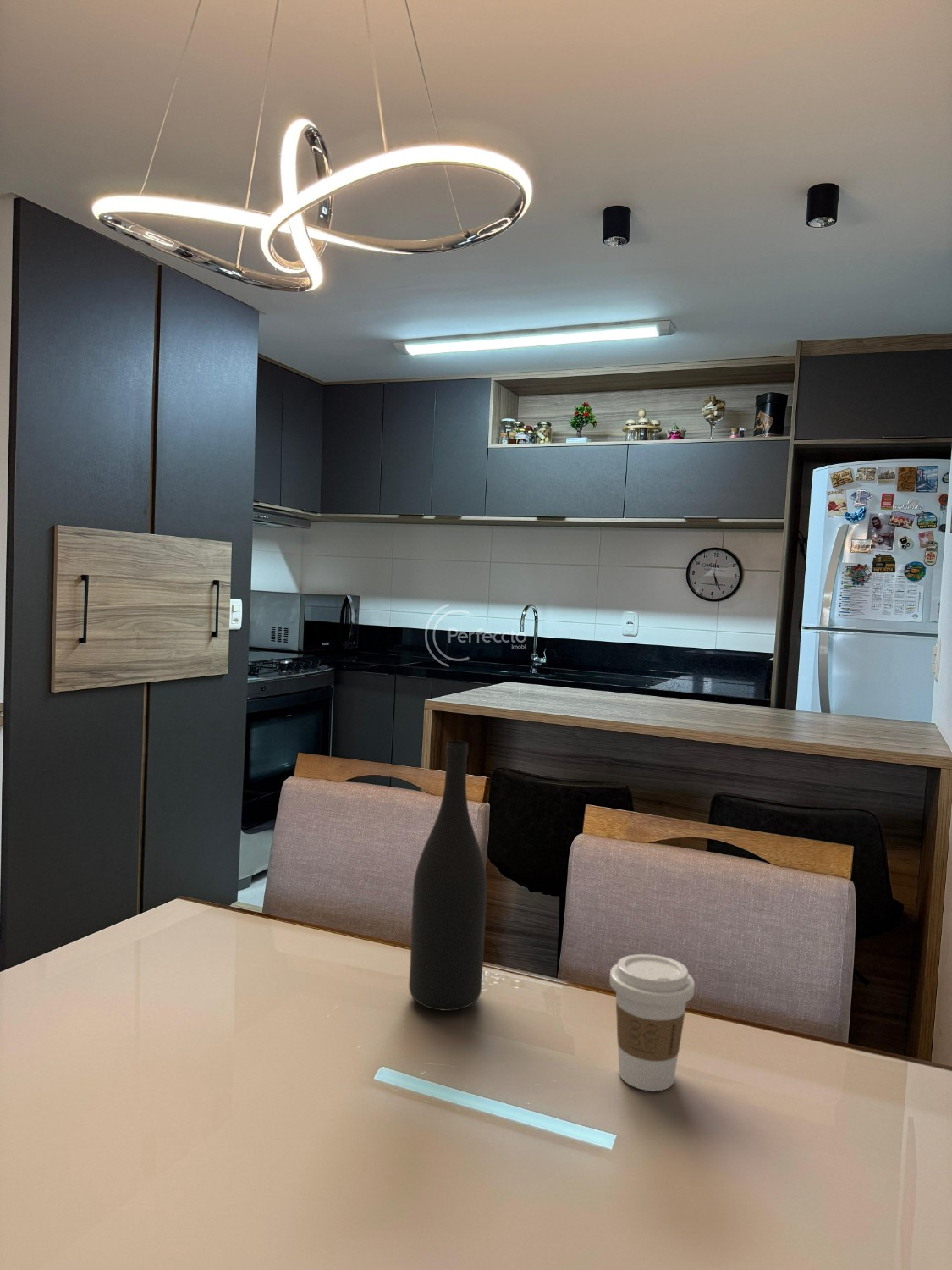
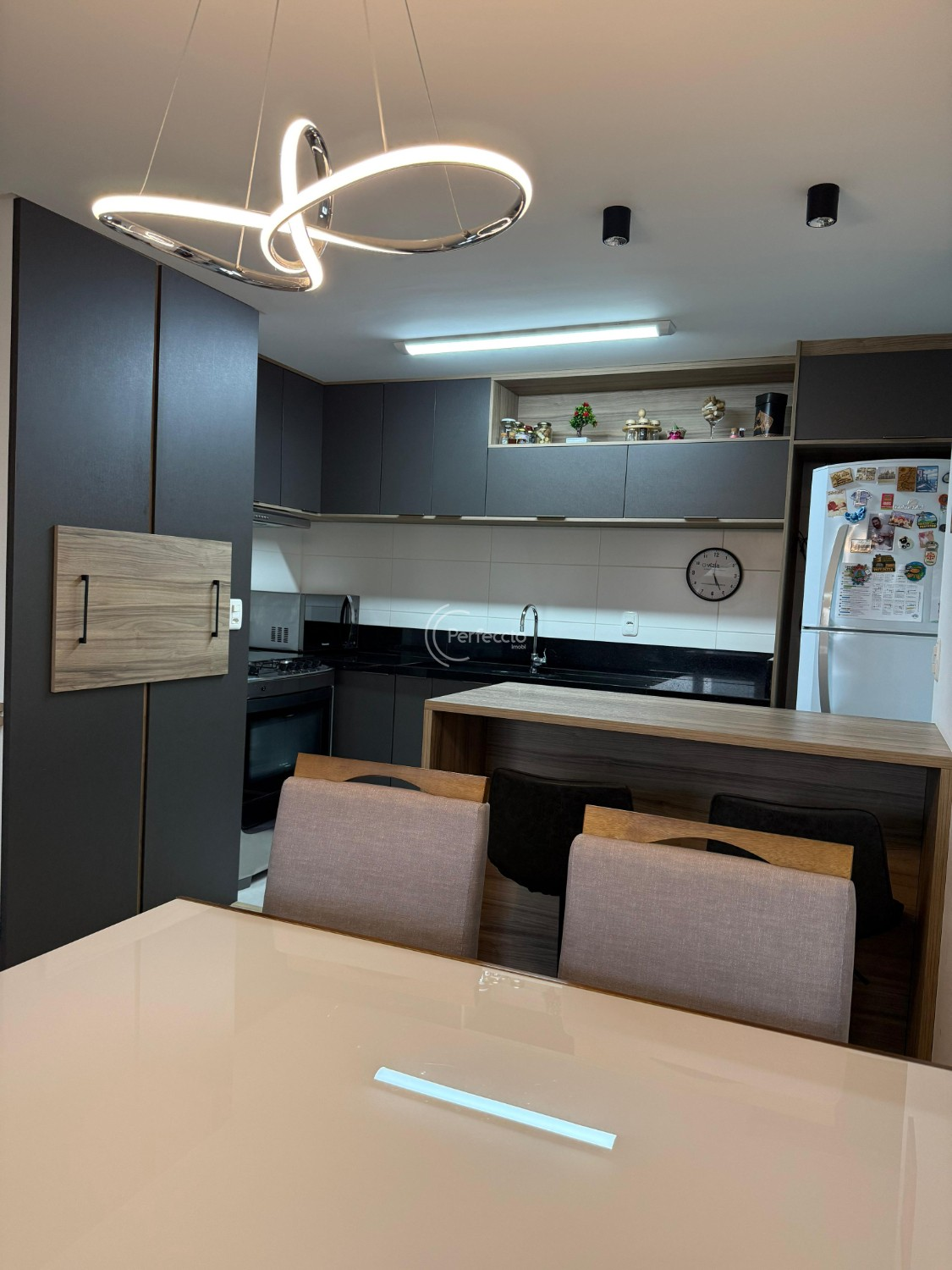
- coffee cup (649, 1020)
- wine bottle (450, 872)
